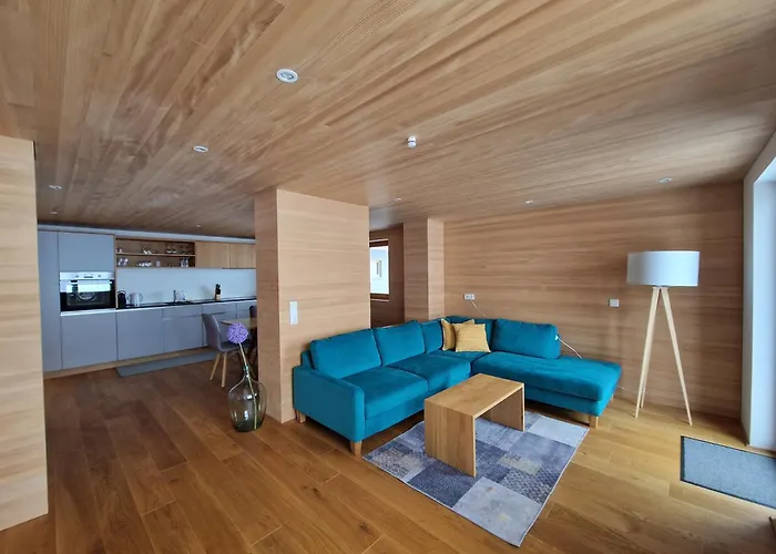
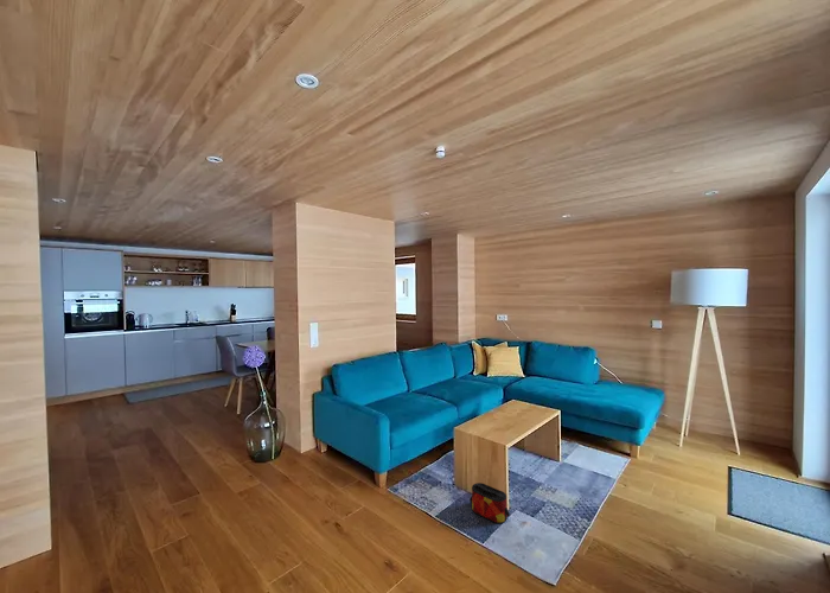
+ bag (487, 500)
